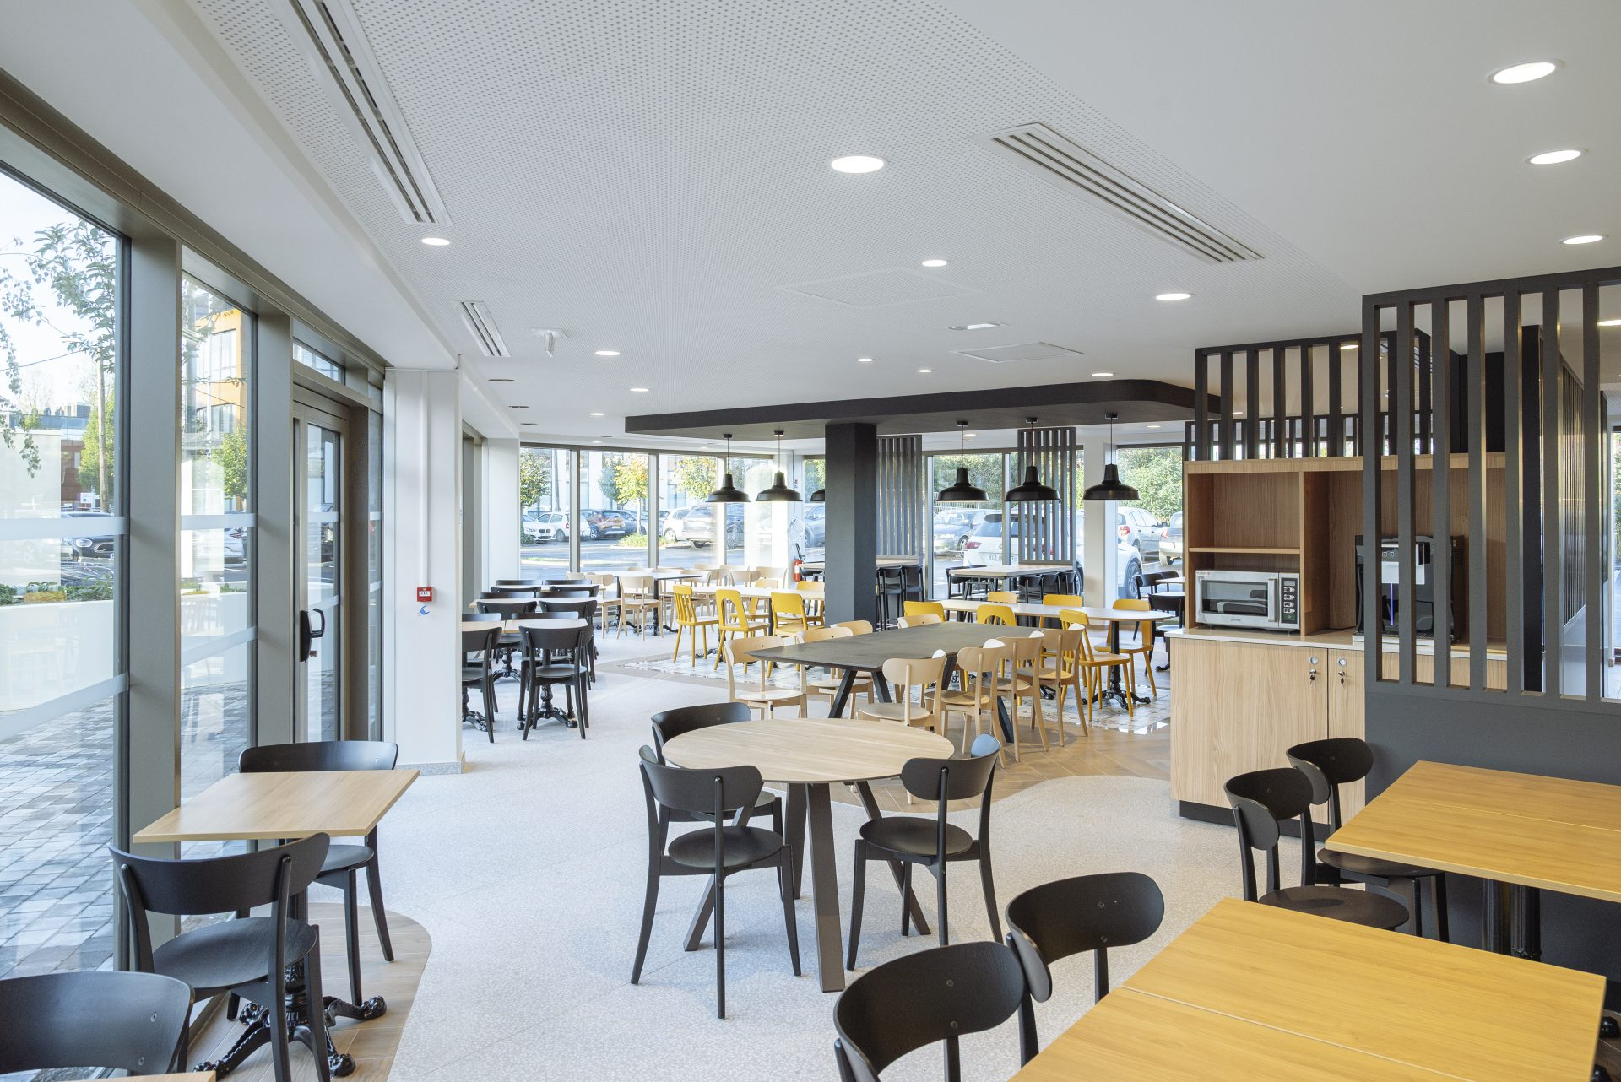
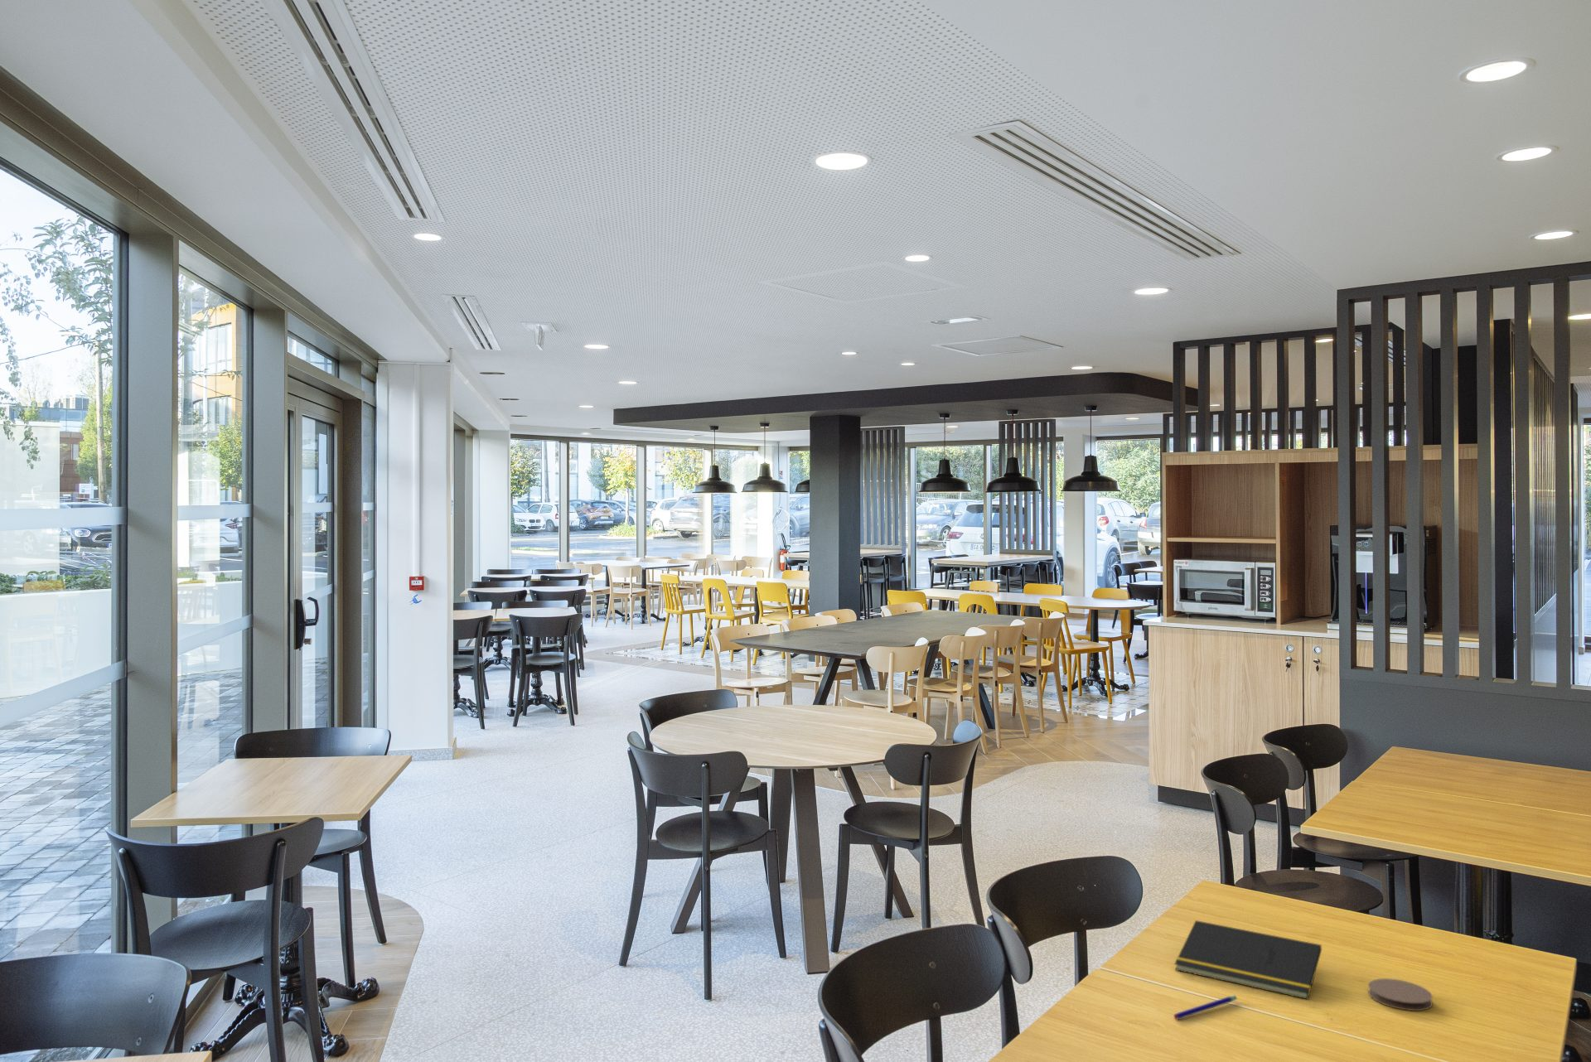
+ coaster (1400, 994)
+ notepad (1248, 957)
+ pen (1206, 1006)
